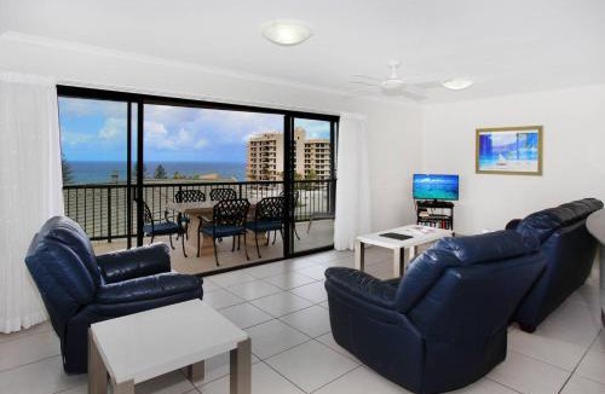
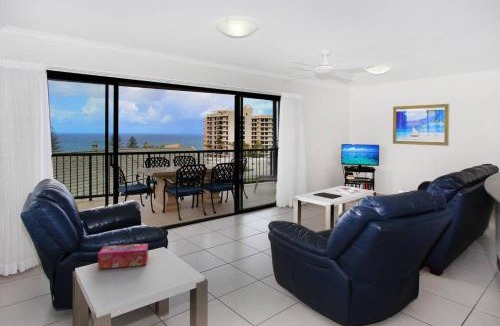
+ tissue box (124, 255)
